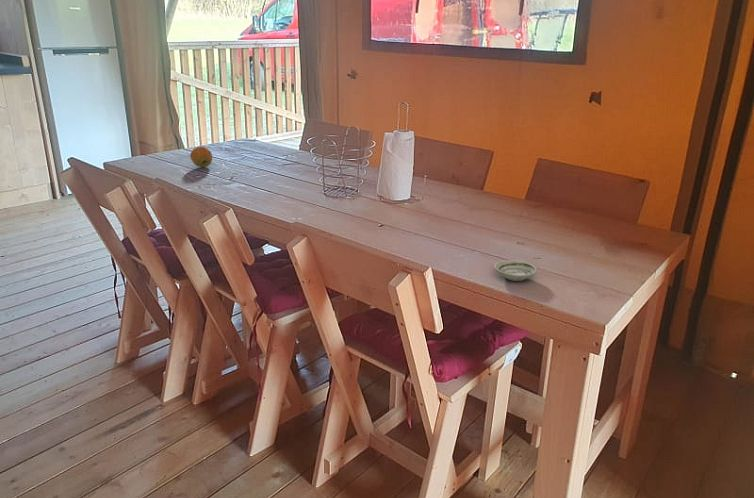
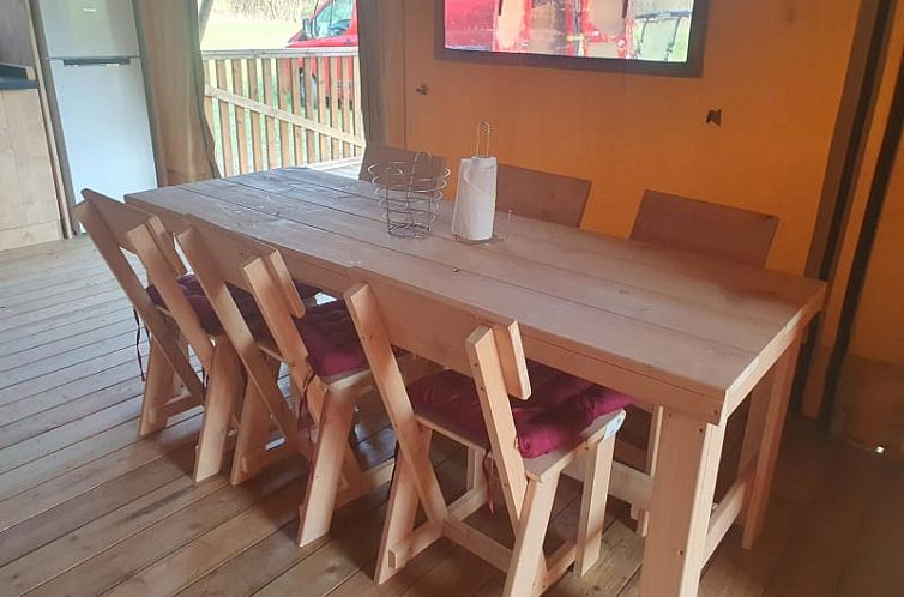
- saucer (515, 272)
- fruit (201, 156)
